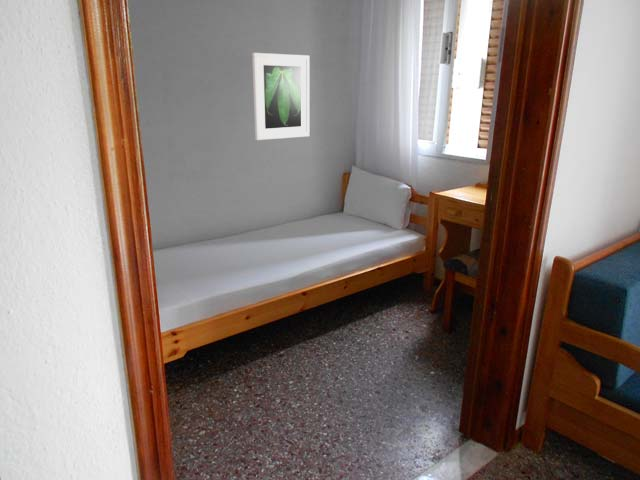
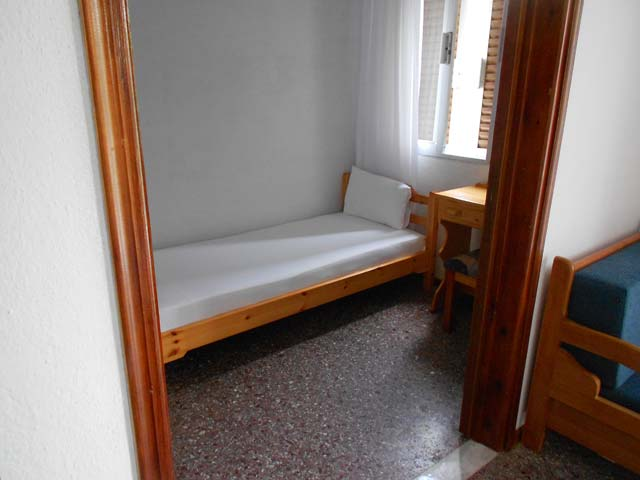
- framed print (282, 97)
